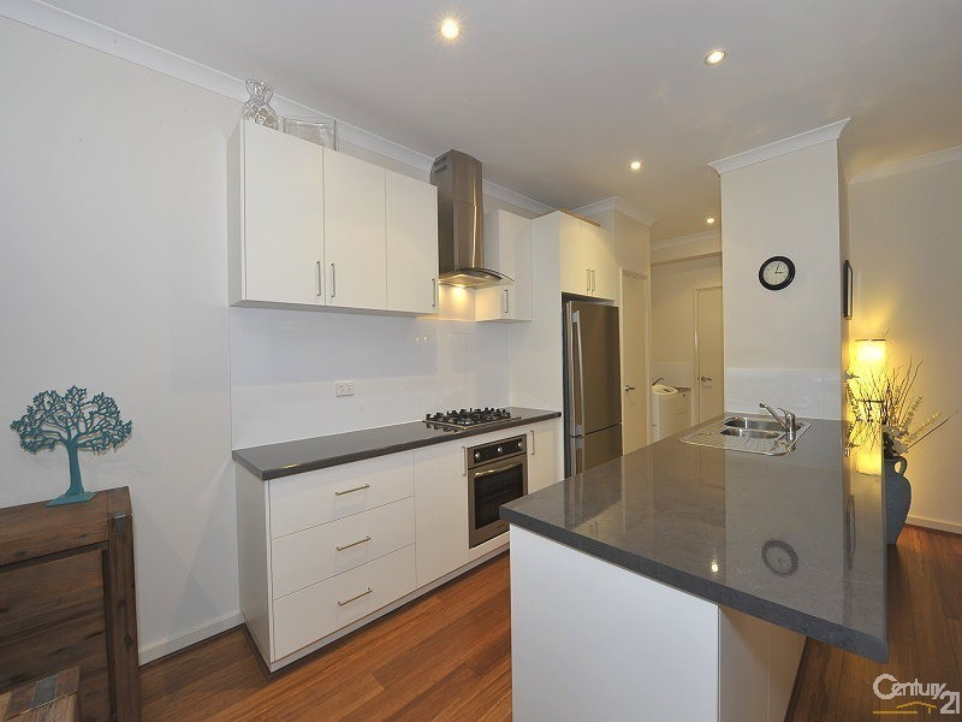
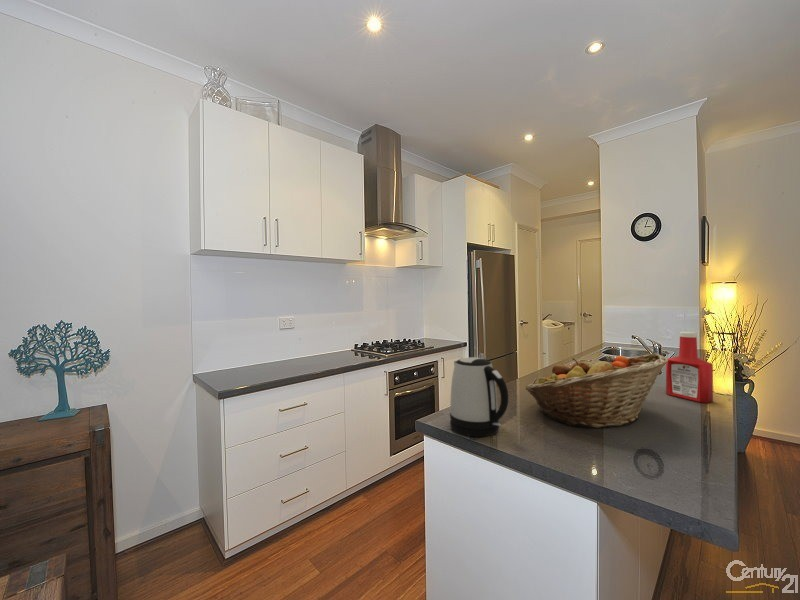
+ kettle (479, 394)
+ fruit basket (594, 383)
+ soap bottle (688, 364)
